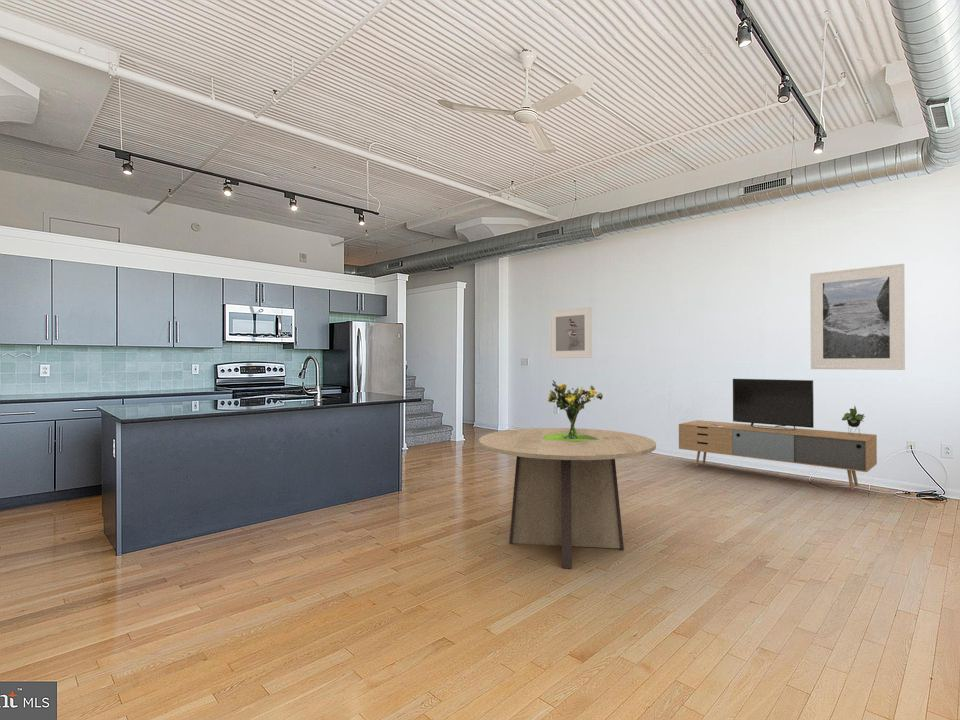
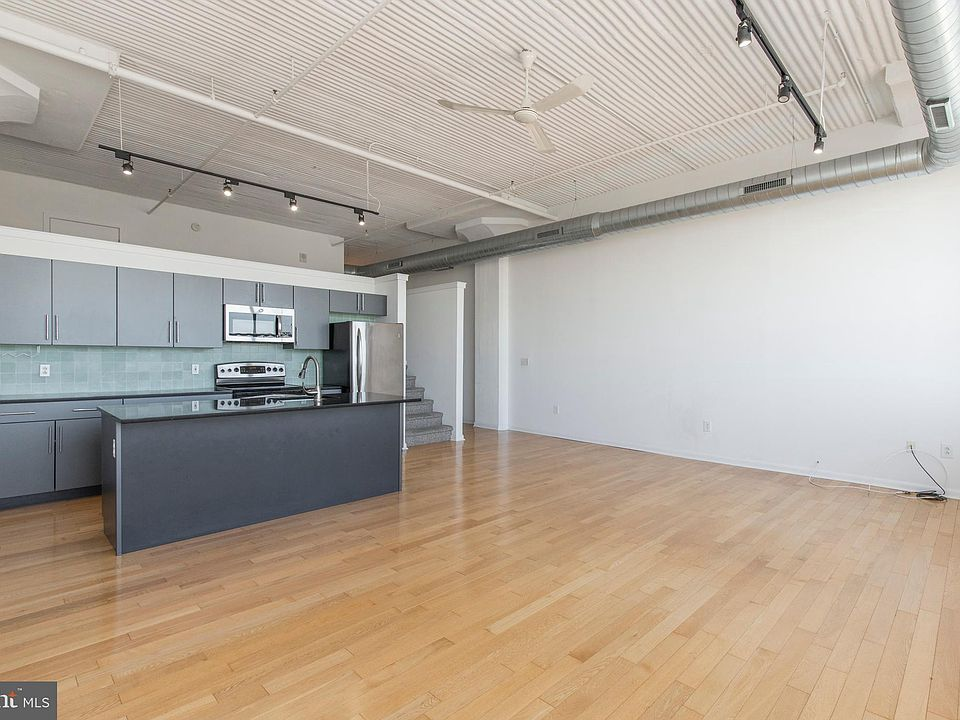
- dining table (565, 492)
- media console (769, 427)
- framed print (570, 333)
- bouquet (576, 408)
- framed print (855, 319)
